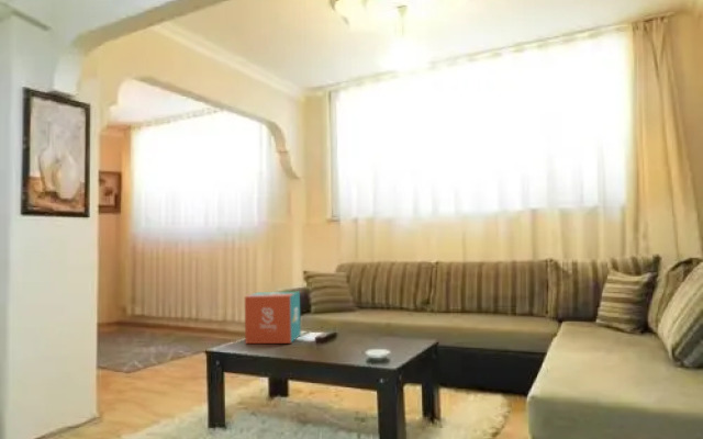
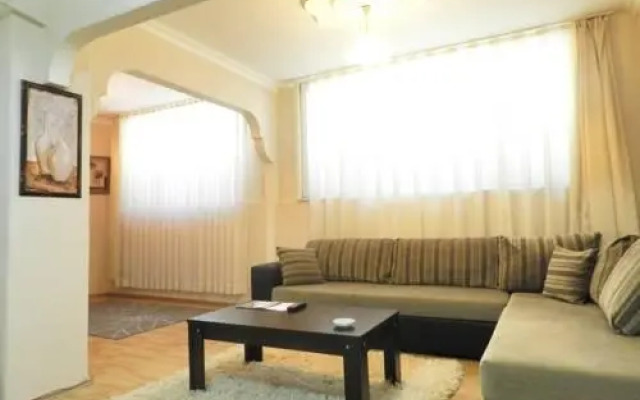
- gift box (274, 316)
